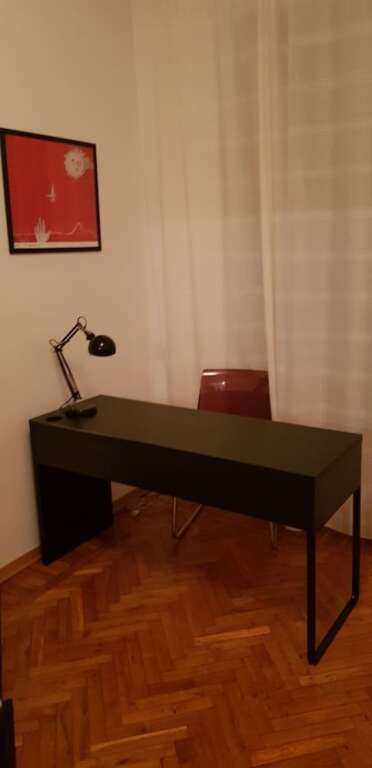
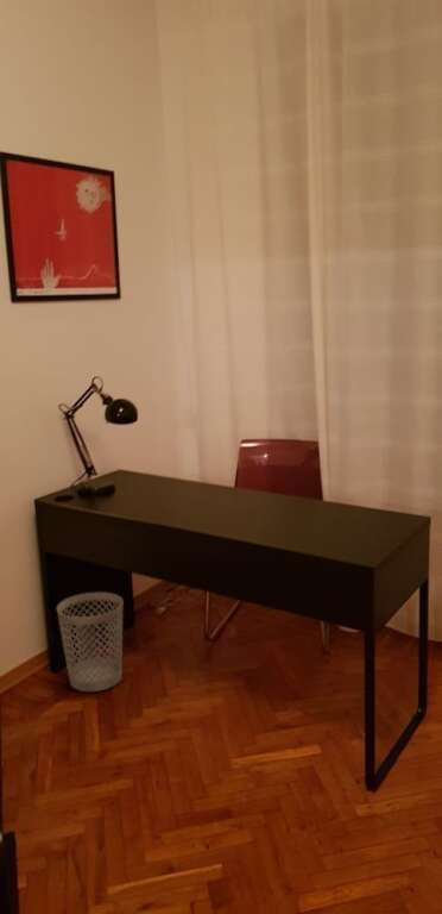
+ wastebasket (91, 641)
